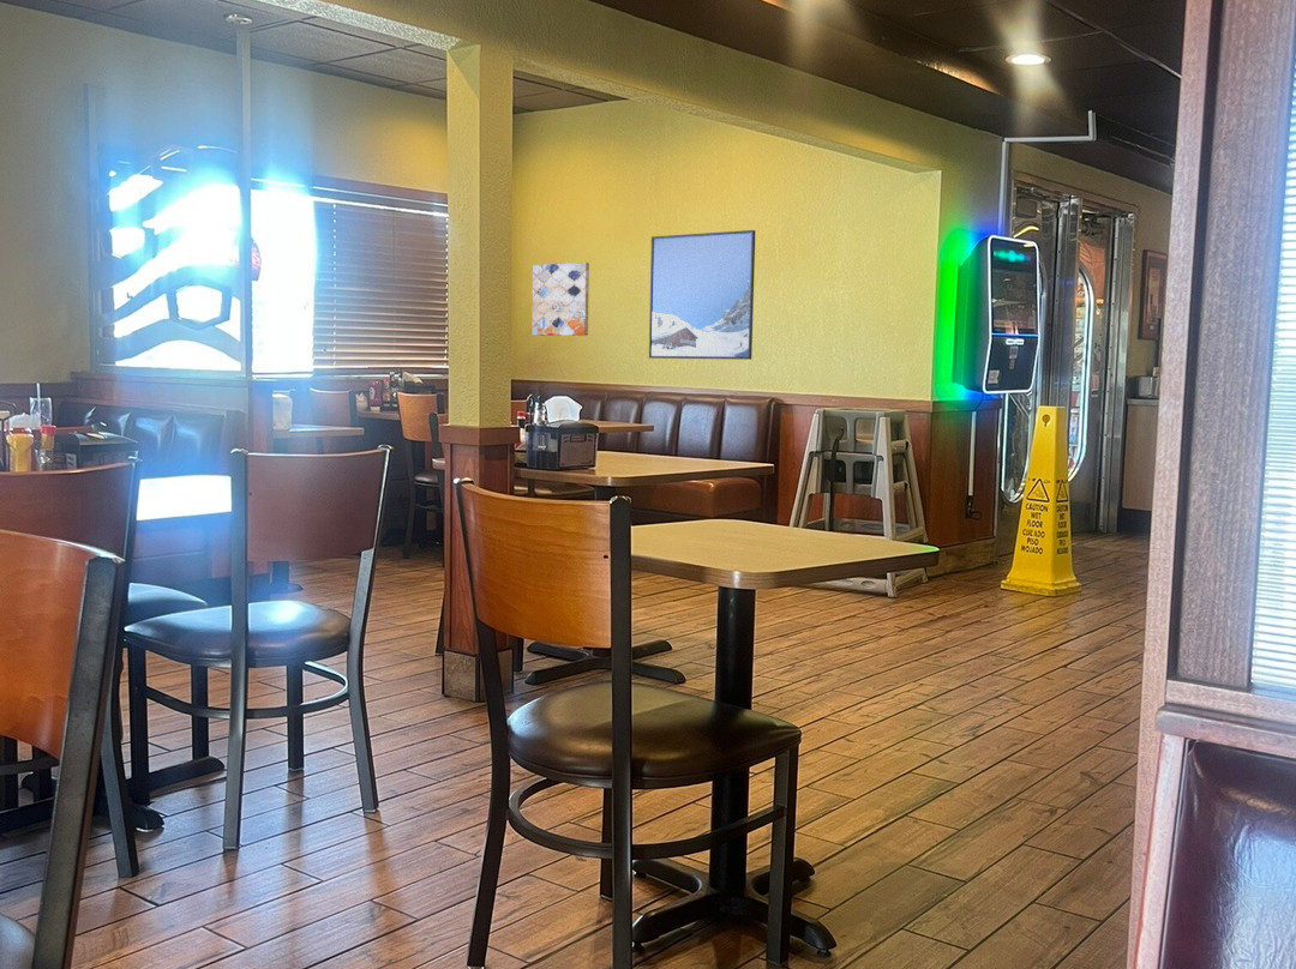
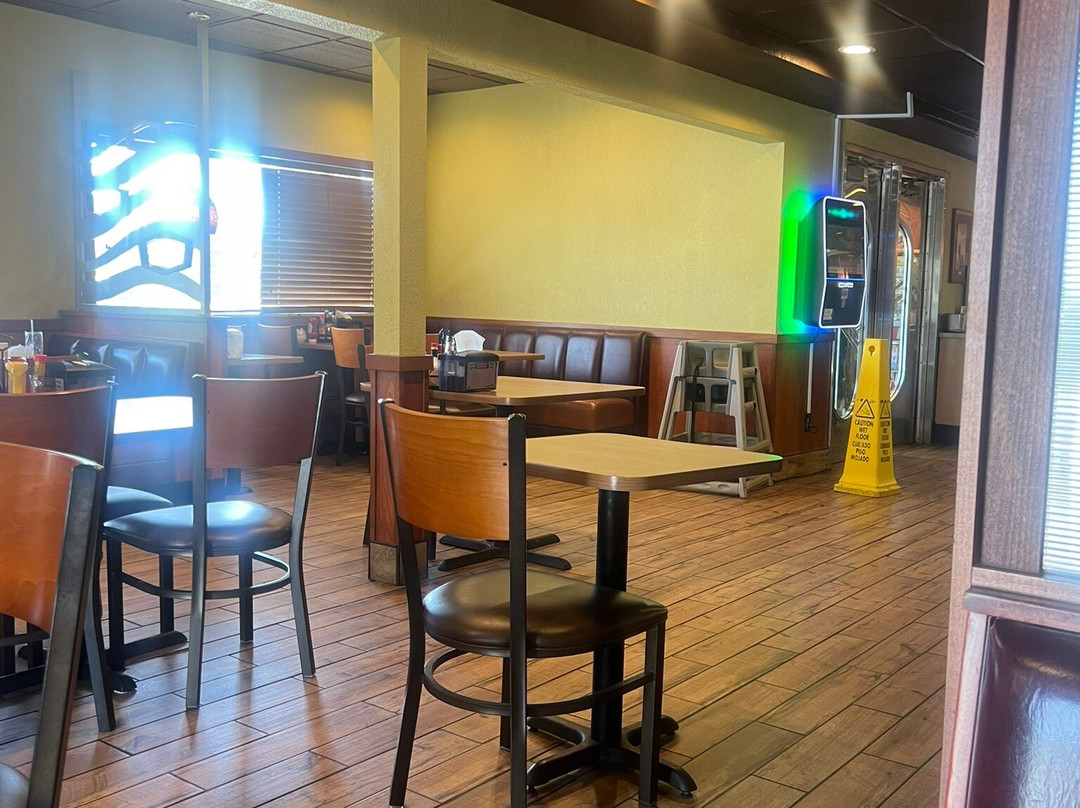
- wall art (559, 300)
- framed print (700, 296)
